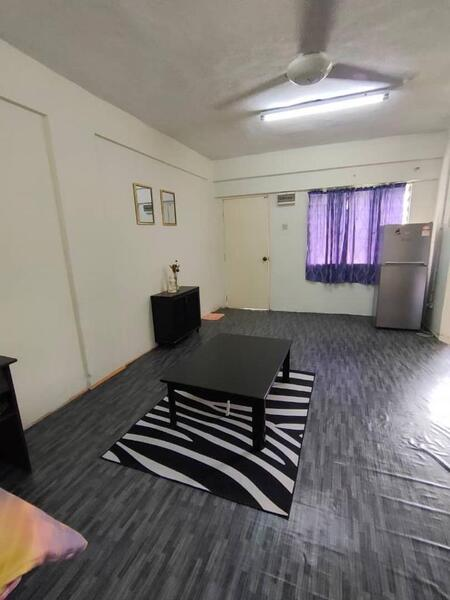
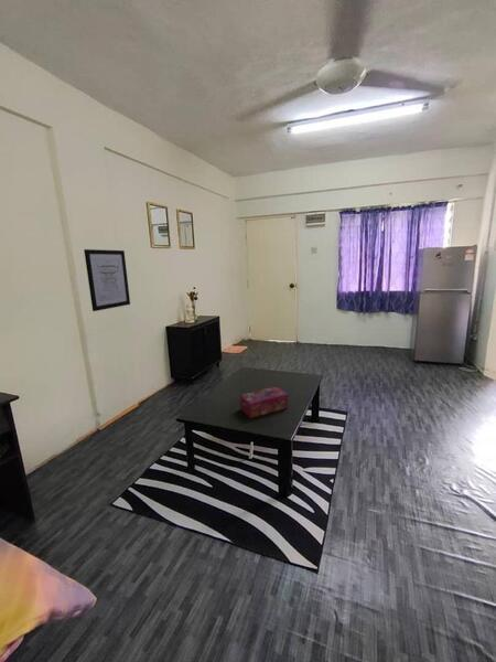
+ wall art (109, 279)
+ tissue box (263, 401)
